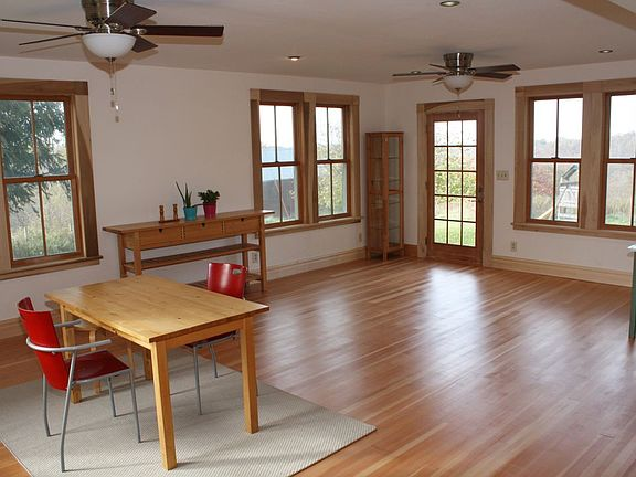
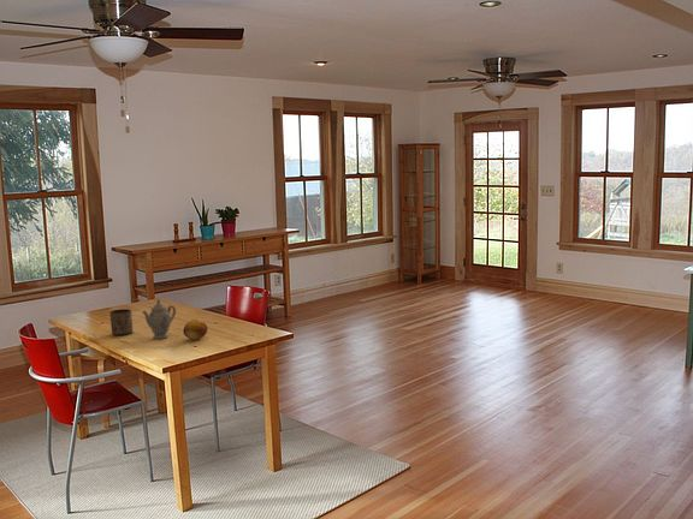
+ chinaware (159, 317)
+ fruit (195, 328)
+ cup (120, 322)
